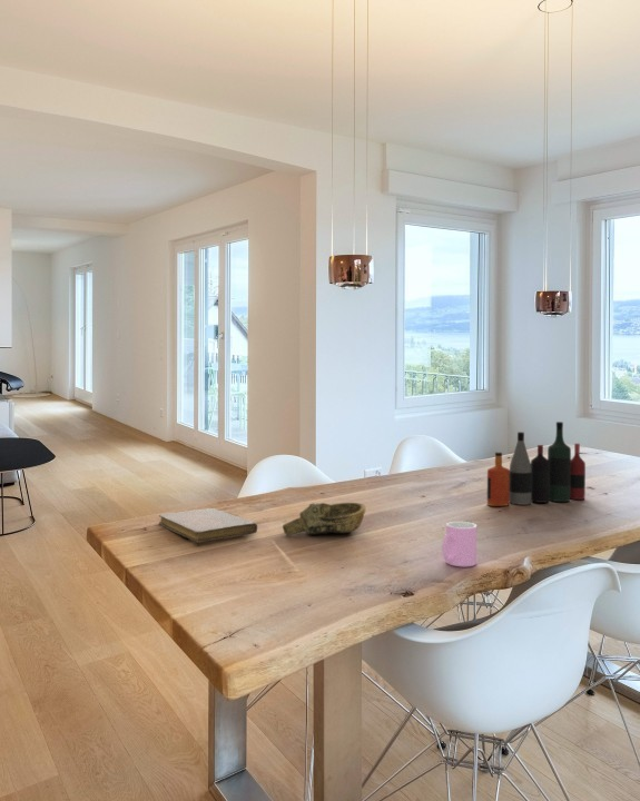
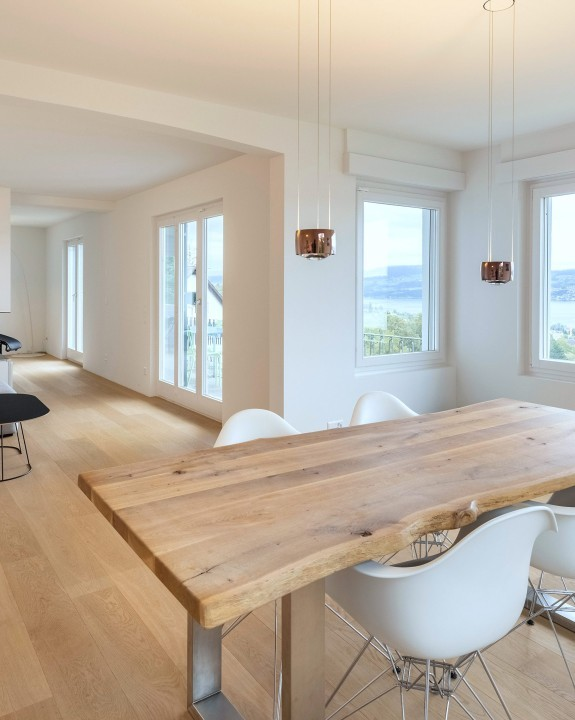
- bottle collection (536, 462)
- notebook (206, 523)
- cup (456, 545)
- decorative bowl (324, 517)
